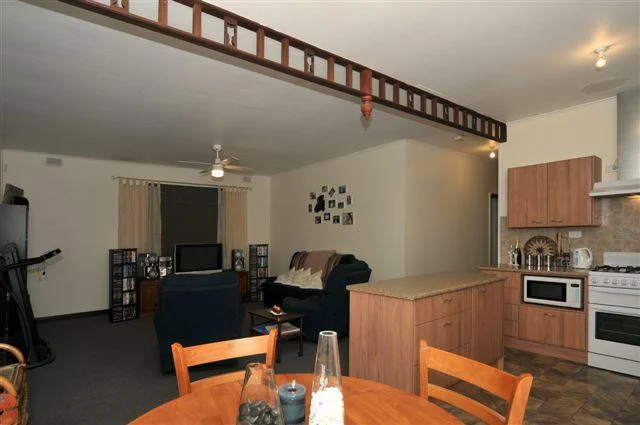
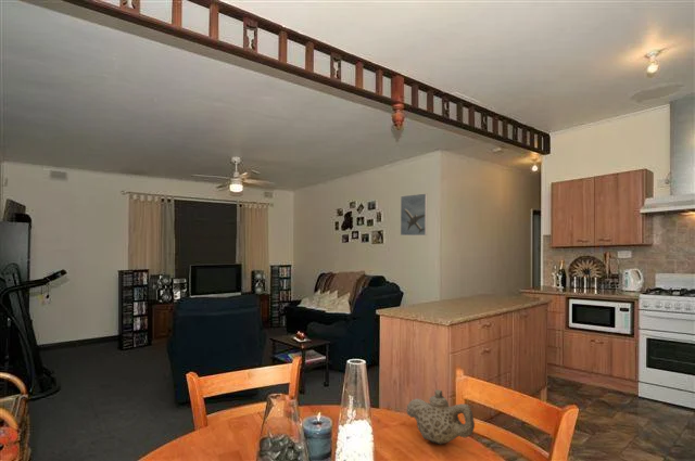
+ teapot (439, 415)
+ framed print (413, 215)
